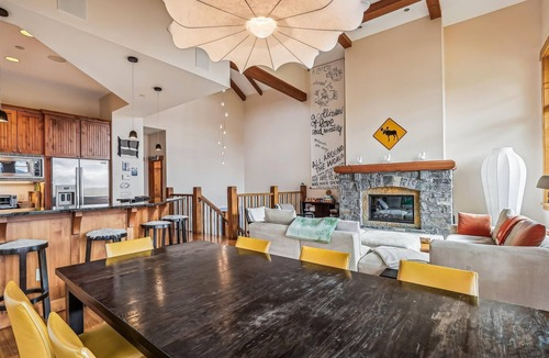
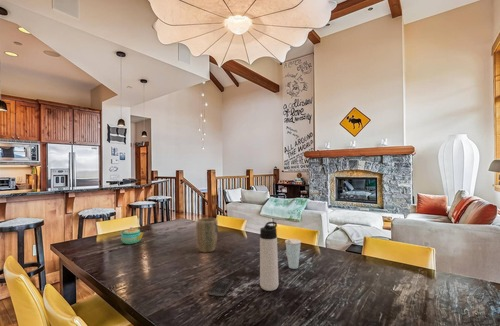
+ teapot (132, 234)
+ thermos bottle (269, 254)
+ cup (293, 253)
+ plant pot (207, 234)
+ smartphone (221, 286)
